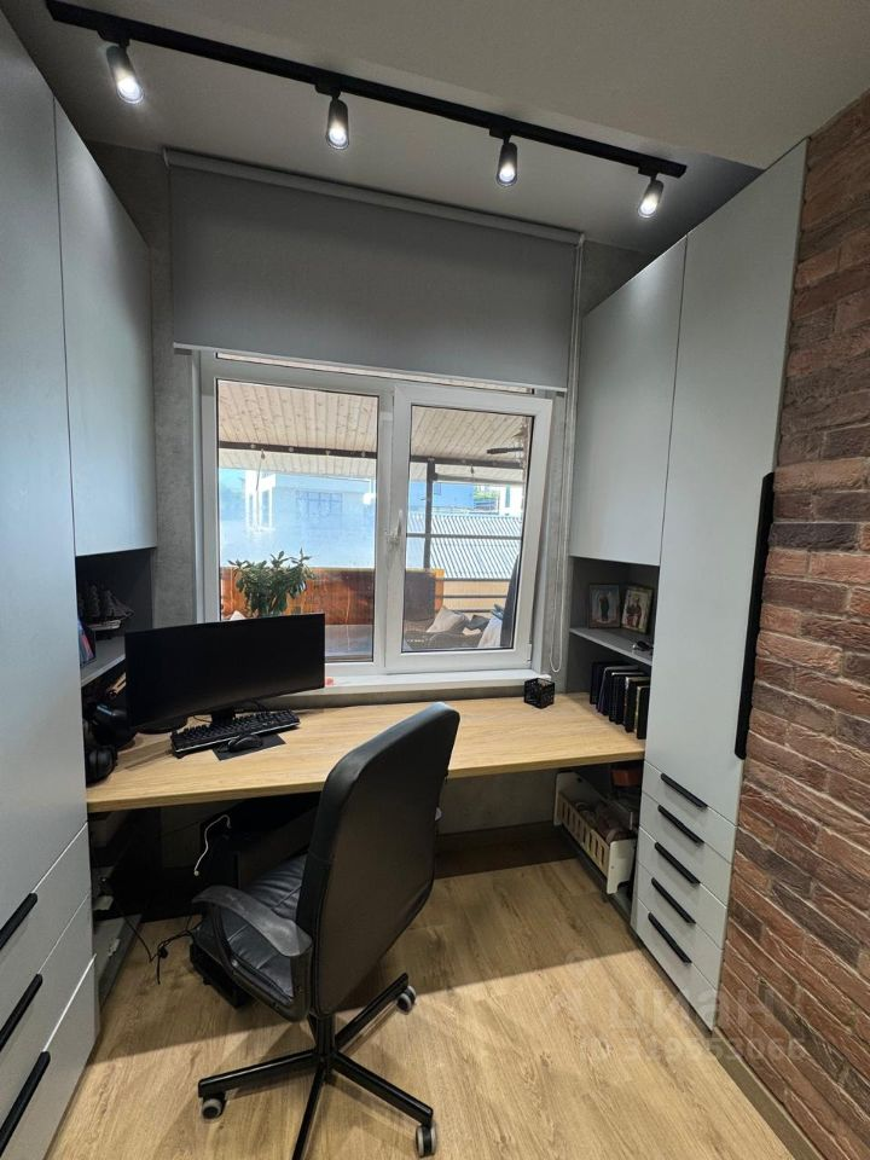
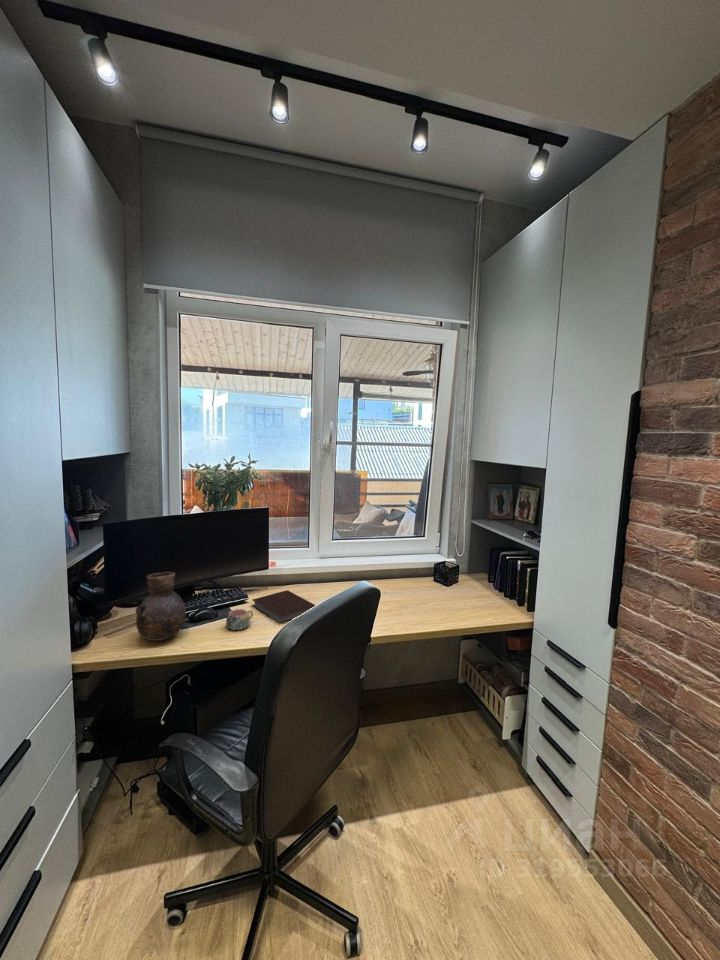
+ notebook (284, 605)
+ mug (240, 618)
+ vase (161, 605)
